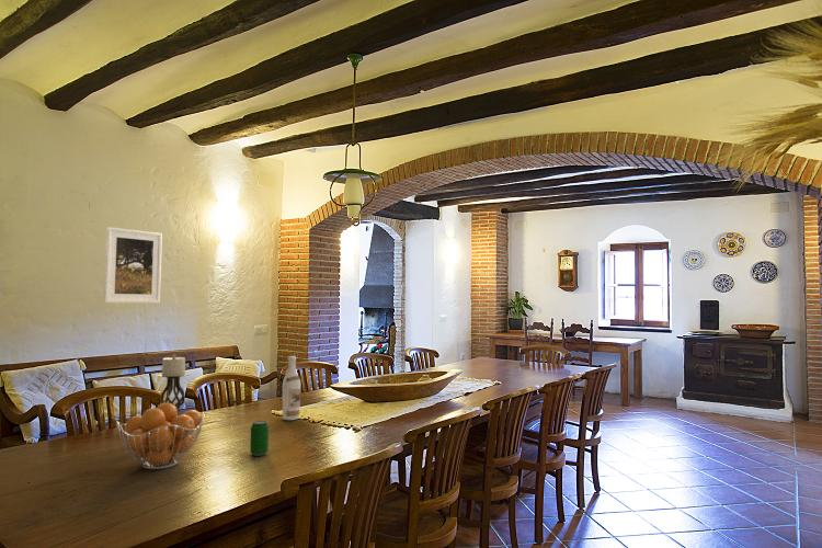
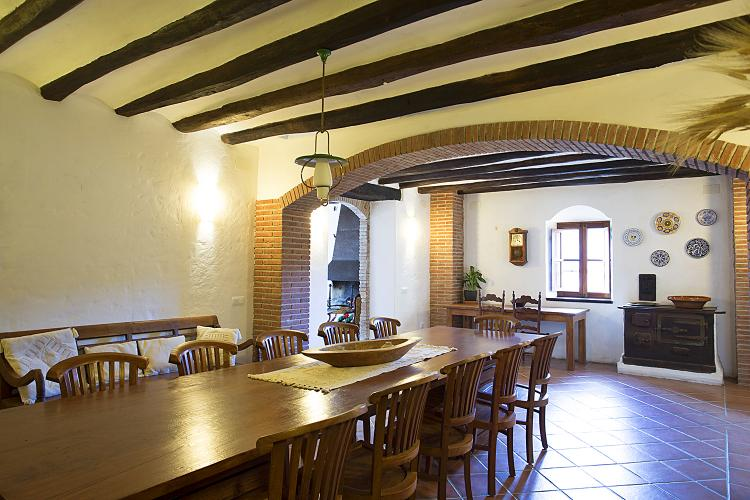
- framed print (134, 266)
- wine bottle (292, 387)
- beverage can (259, 437)
- fruit basket (161, 434)
- candle holder (174, 397)
